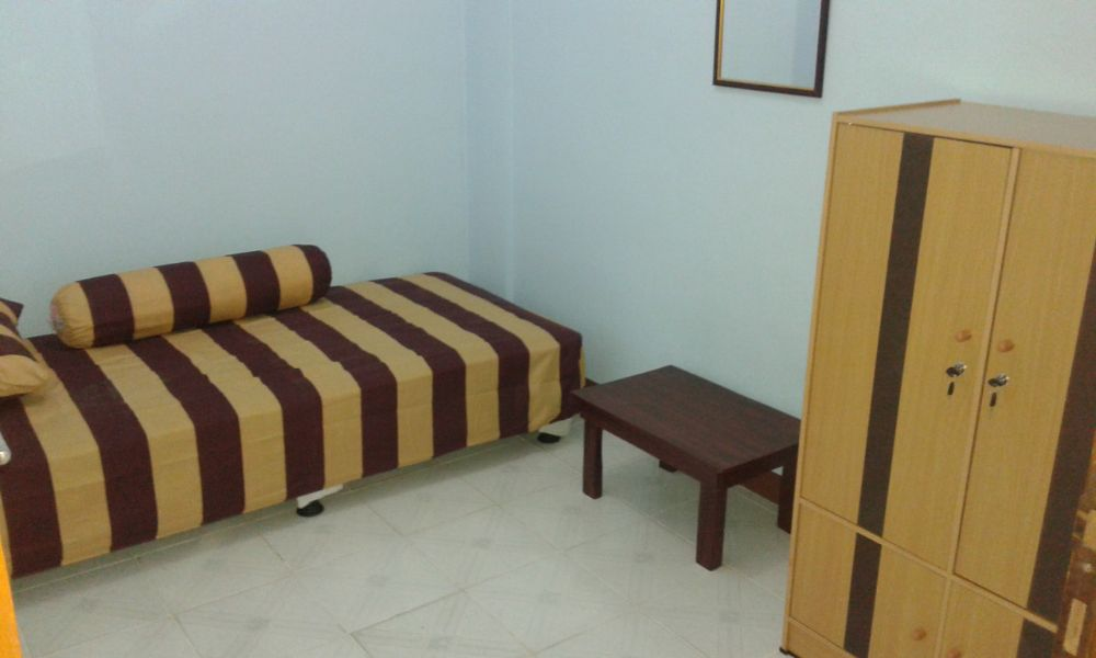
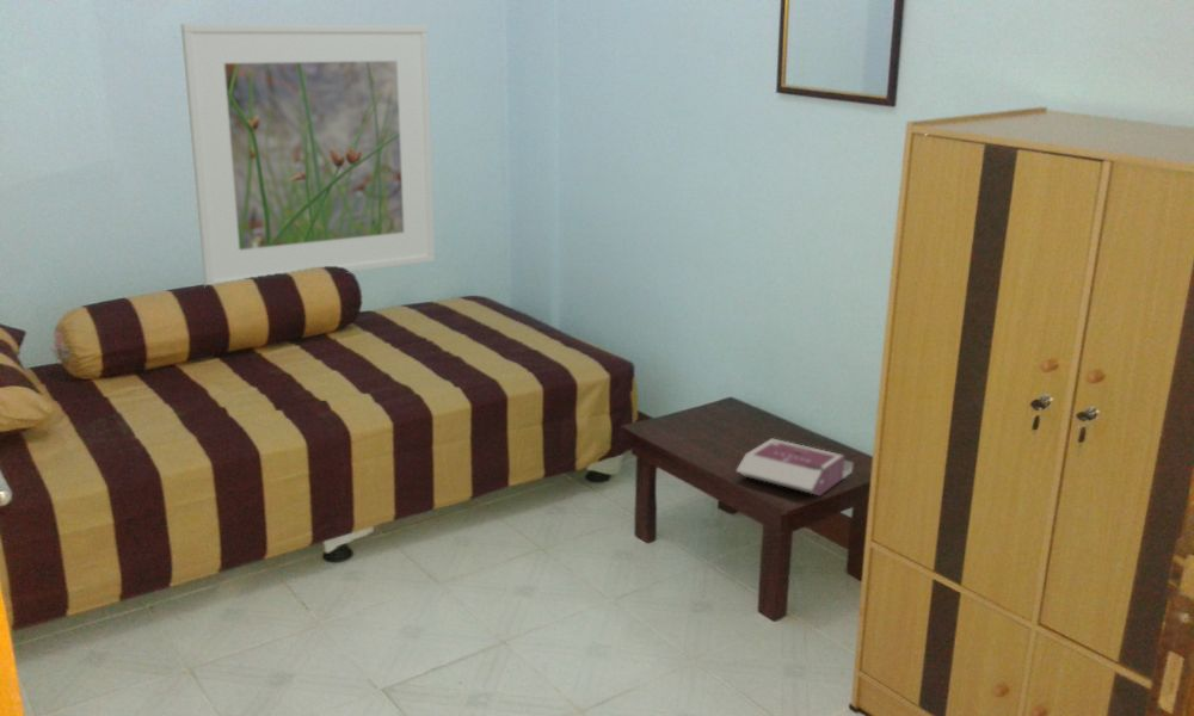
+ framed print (319, 153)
+ book (795, 465)
